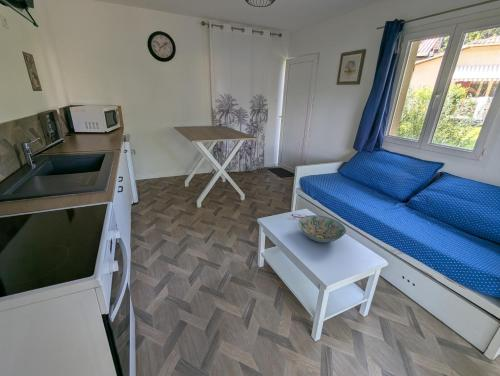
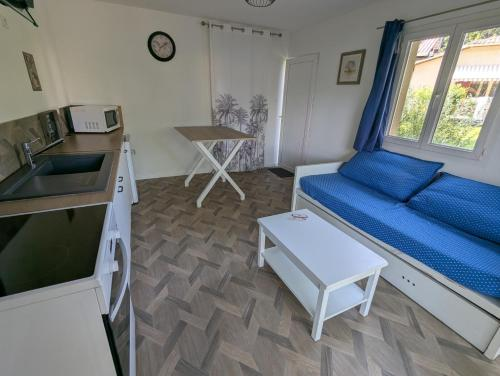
- decorative bowl (320, 232)
